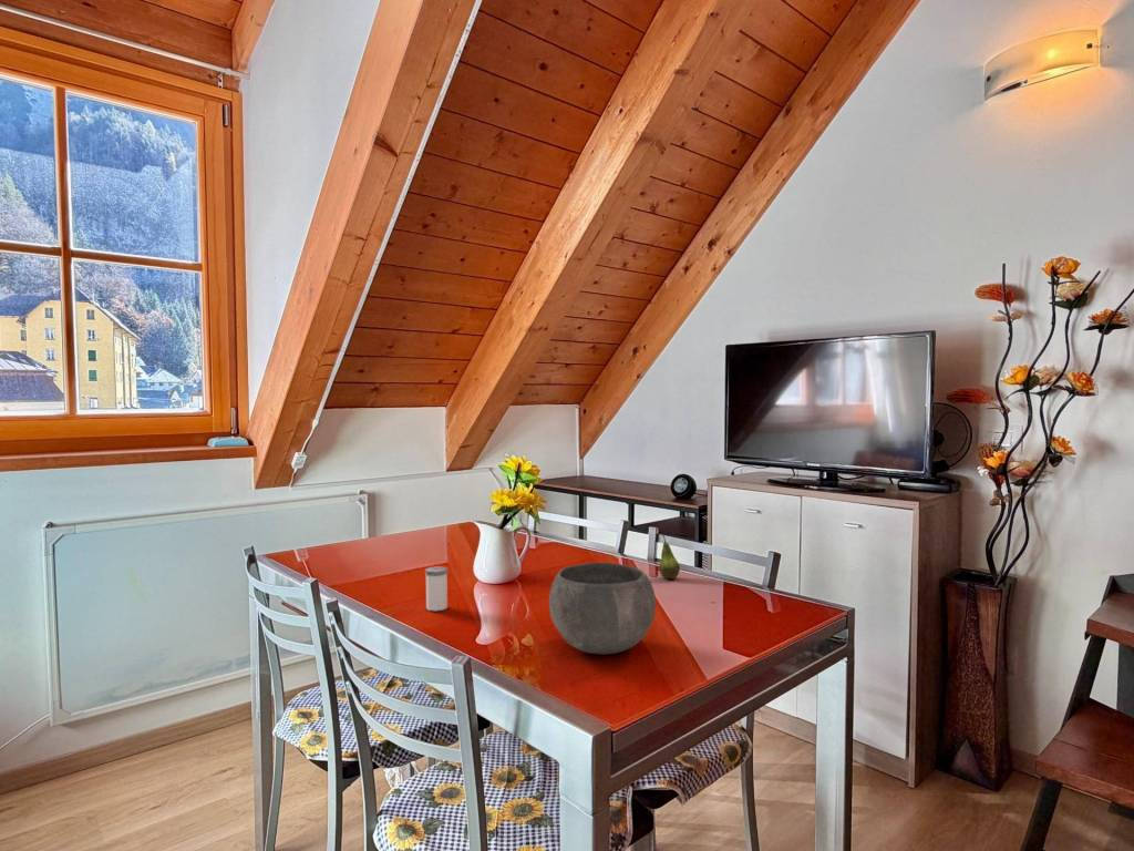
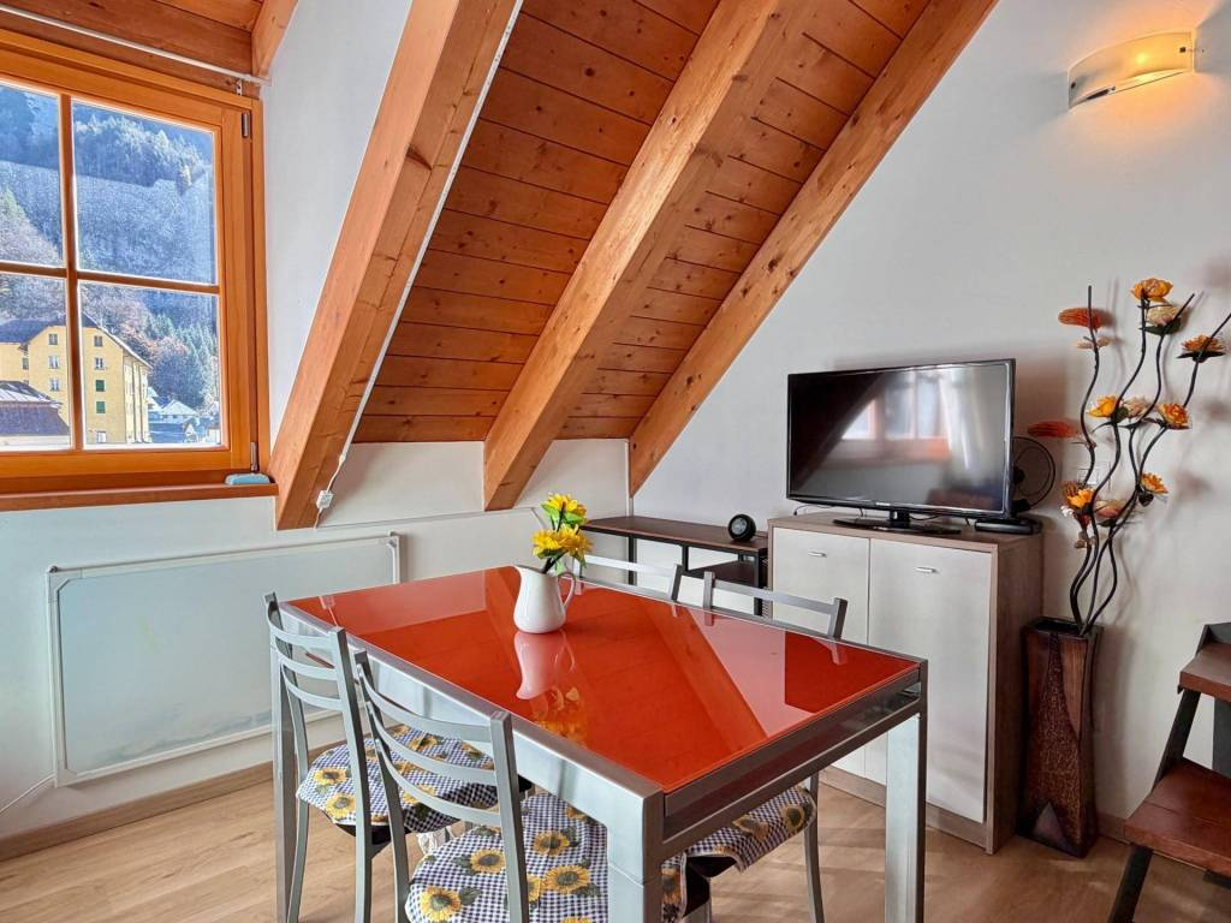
- salt shaker (436, 588)
- bowl (601, 609)
- fruit (669, 555)
